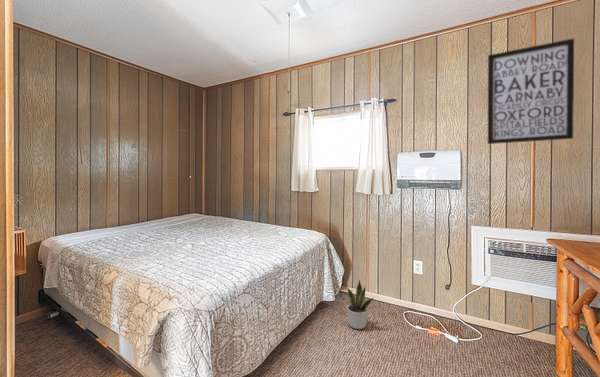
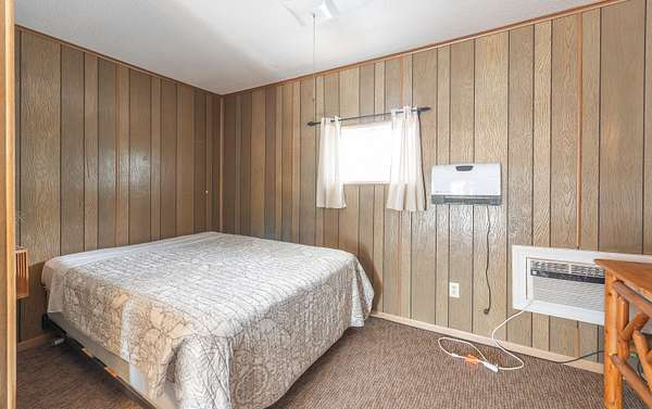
- potted plant (356, 302)
- wall art (527, 94)
